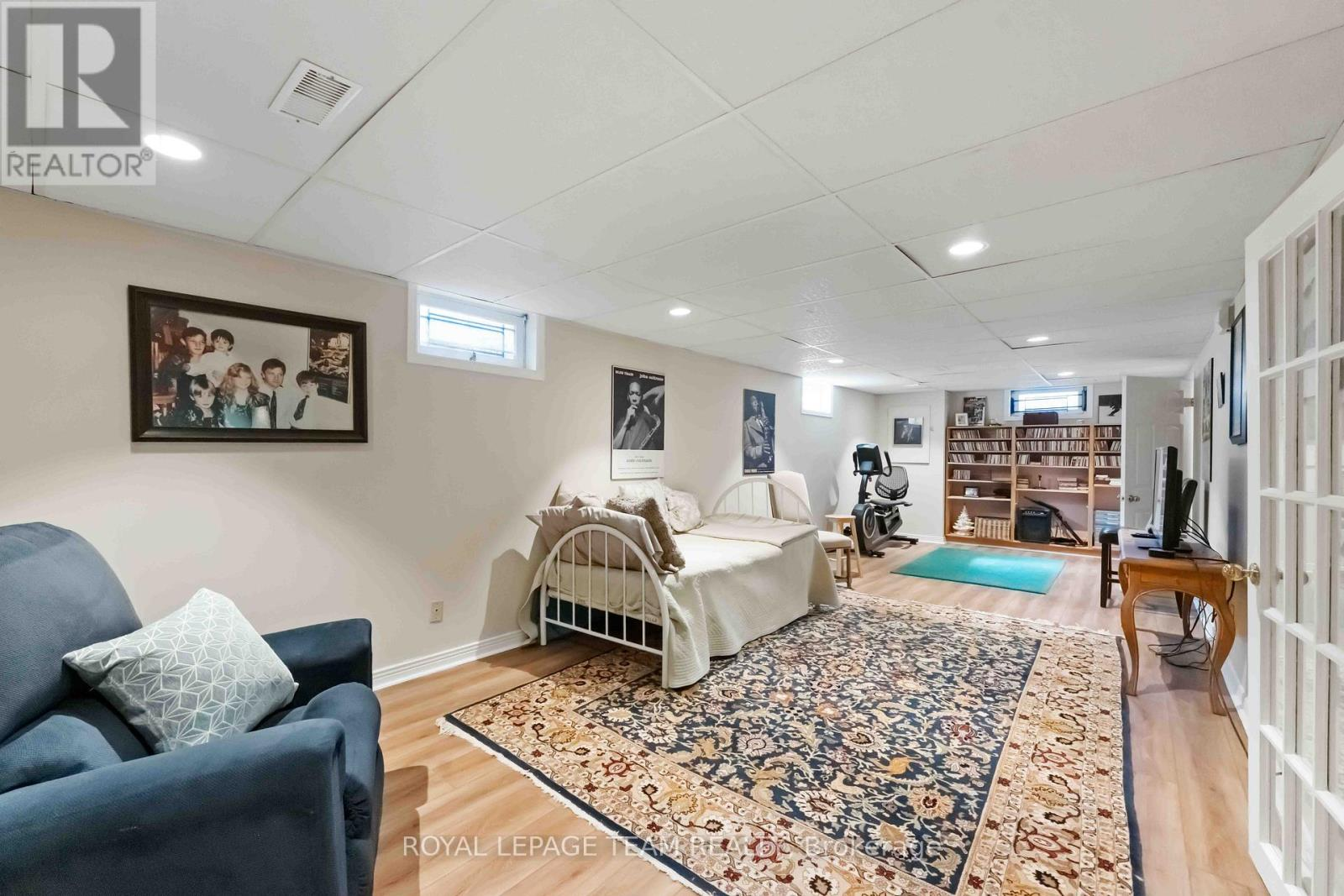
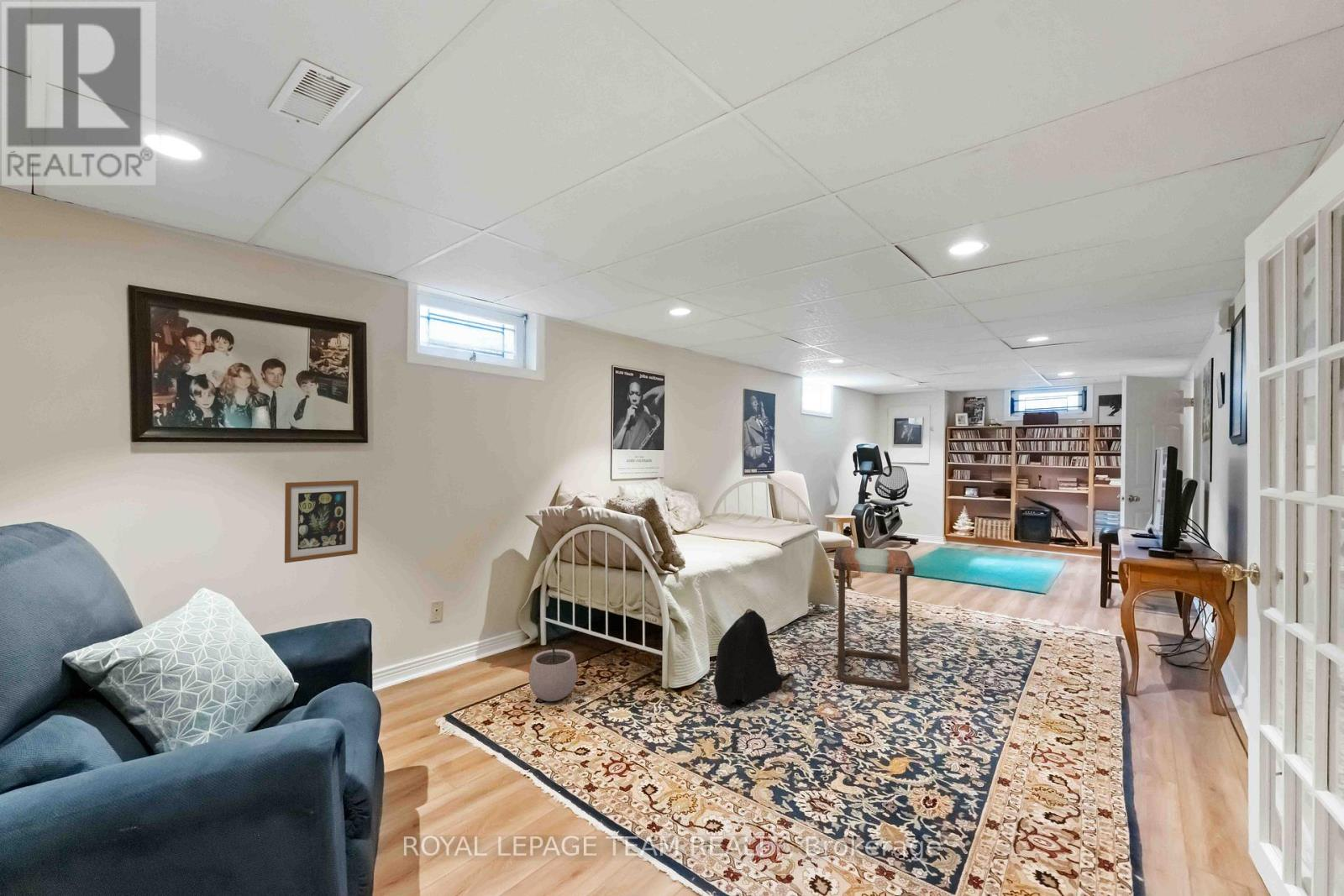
+ wall art (323, 519)
+ side table (844, 611)
+ plant pot (553, 668)
+ backpack (749, 649)
